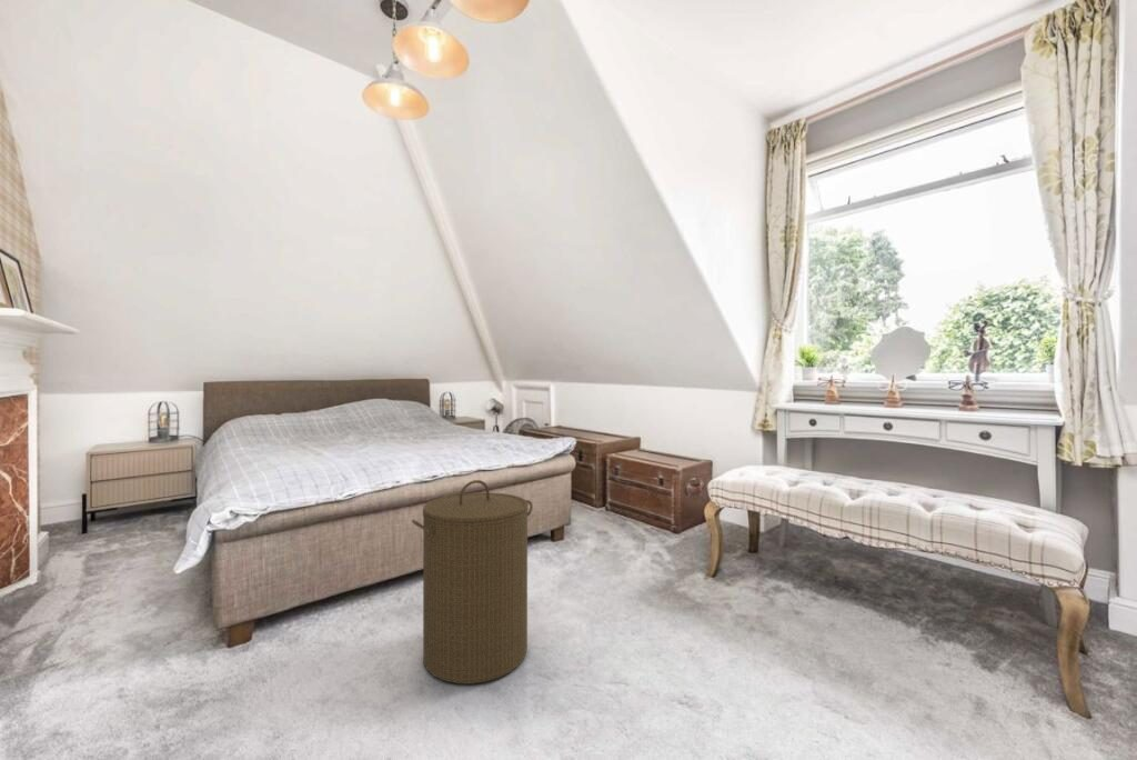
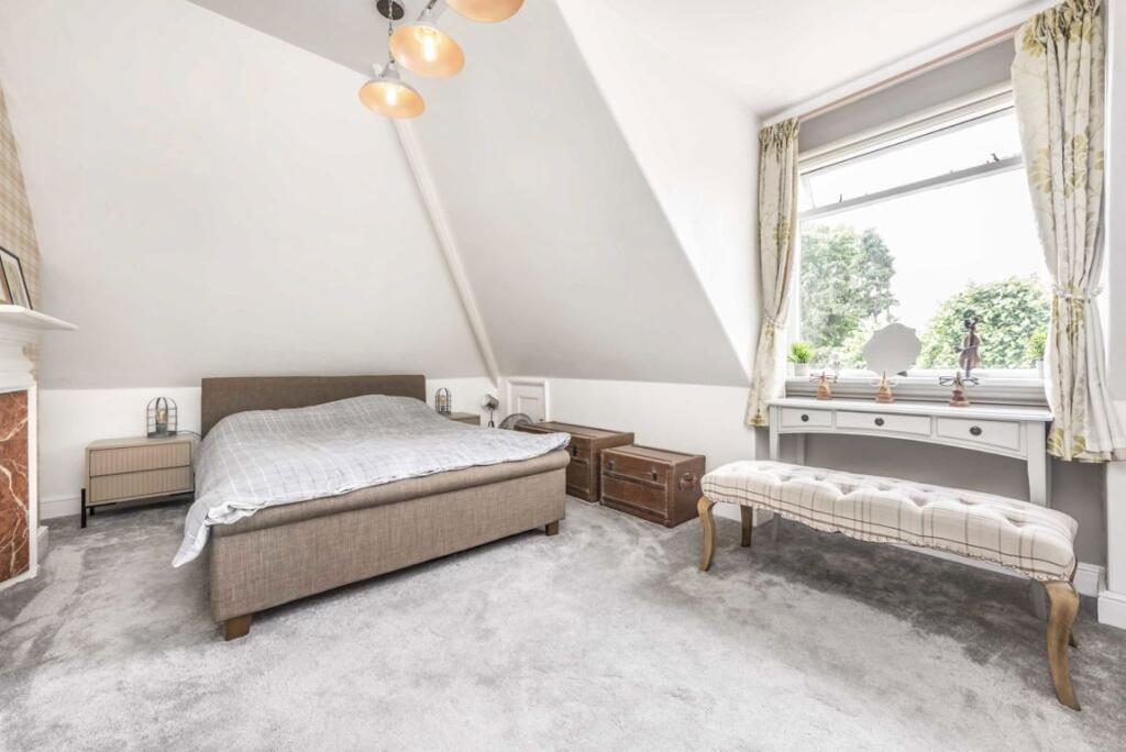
- laundry hamper (476, 567)
